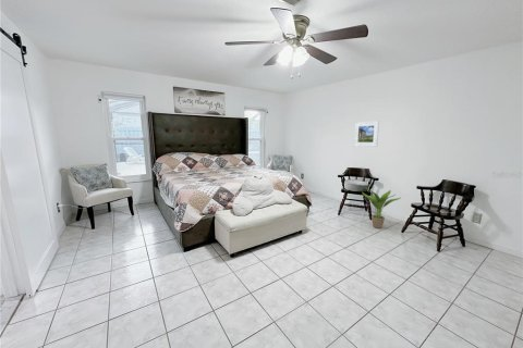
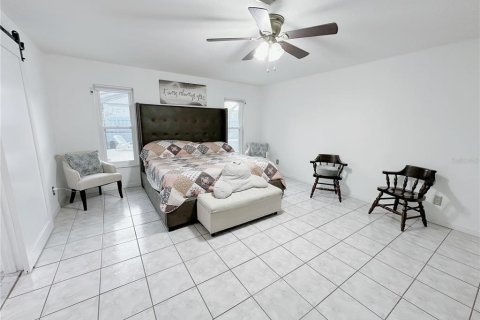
- potted plant (380, 208)
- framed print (365, 134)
